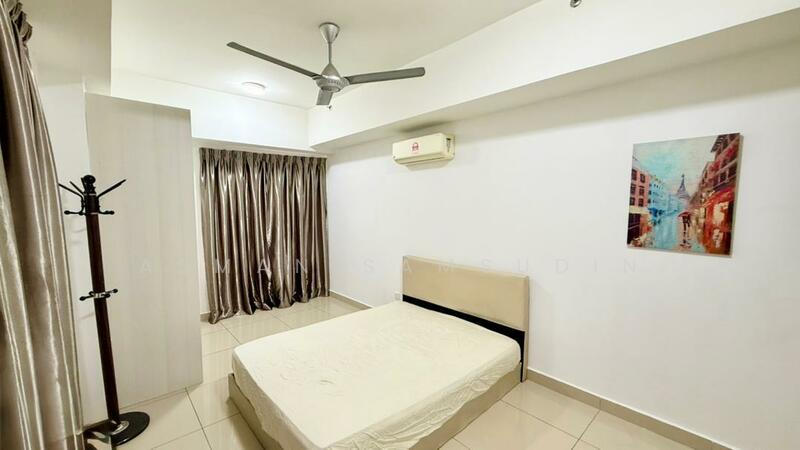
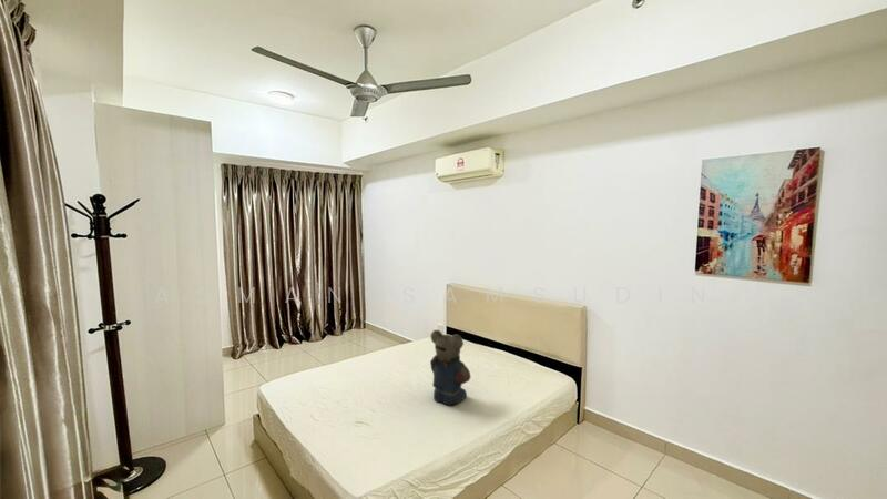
+ teddy bear (449, 366)
